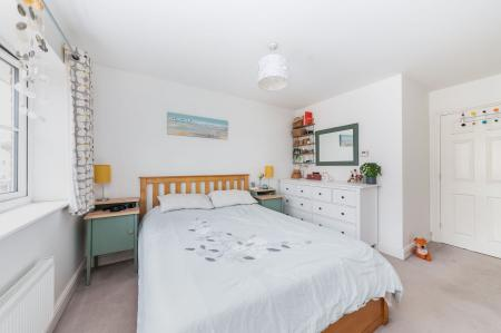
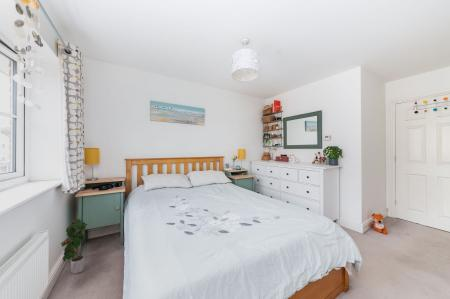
+ potted plant (75, 246)
